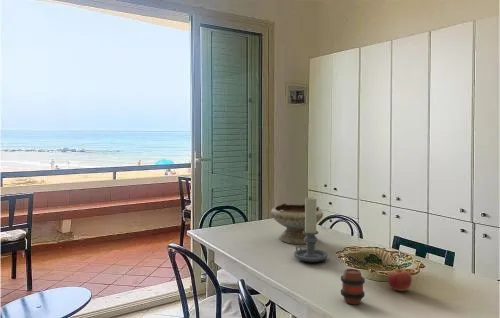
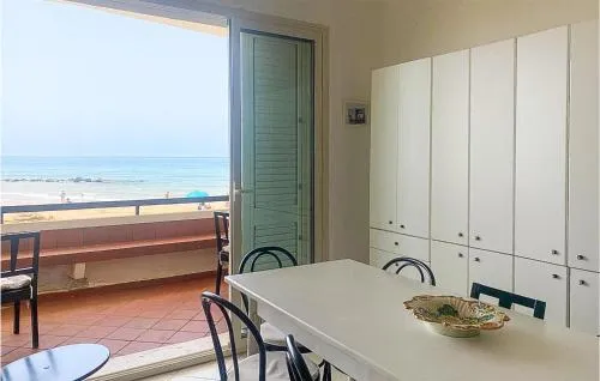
- apple (399, 278)
- candle holder (308, 227)
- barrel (352, 286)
- bowl (296, 222)
